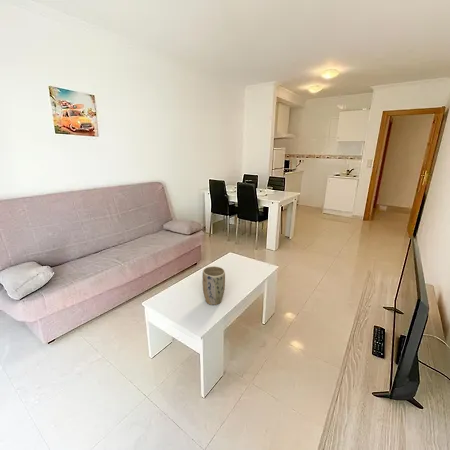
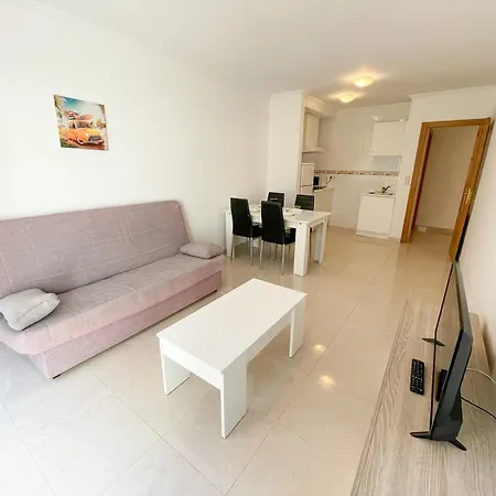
- plant pot (213, 285)
